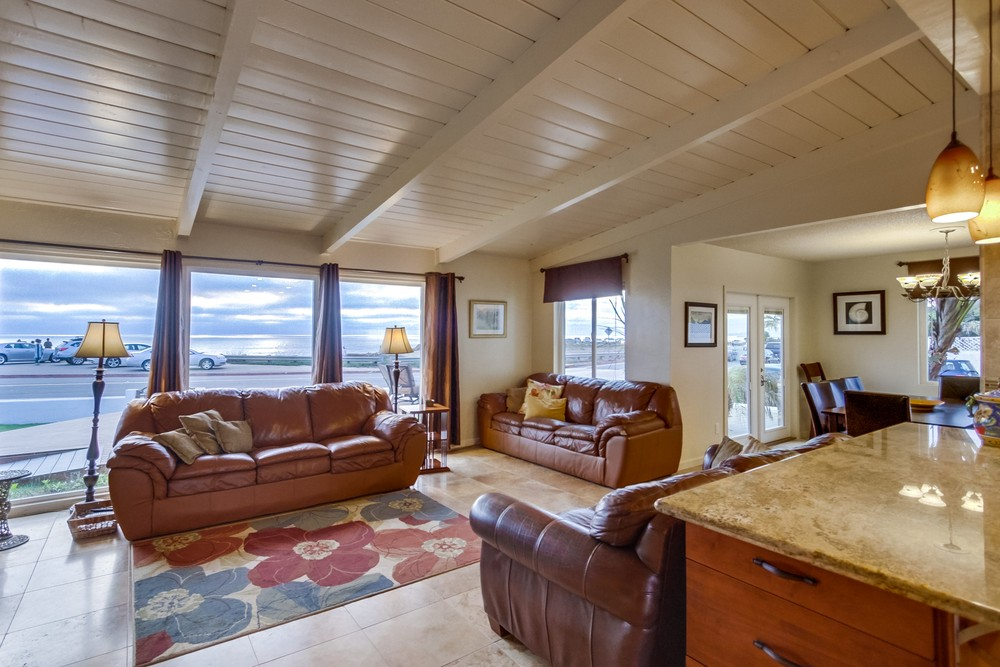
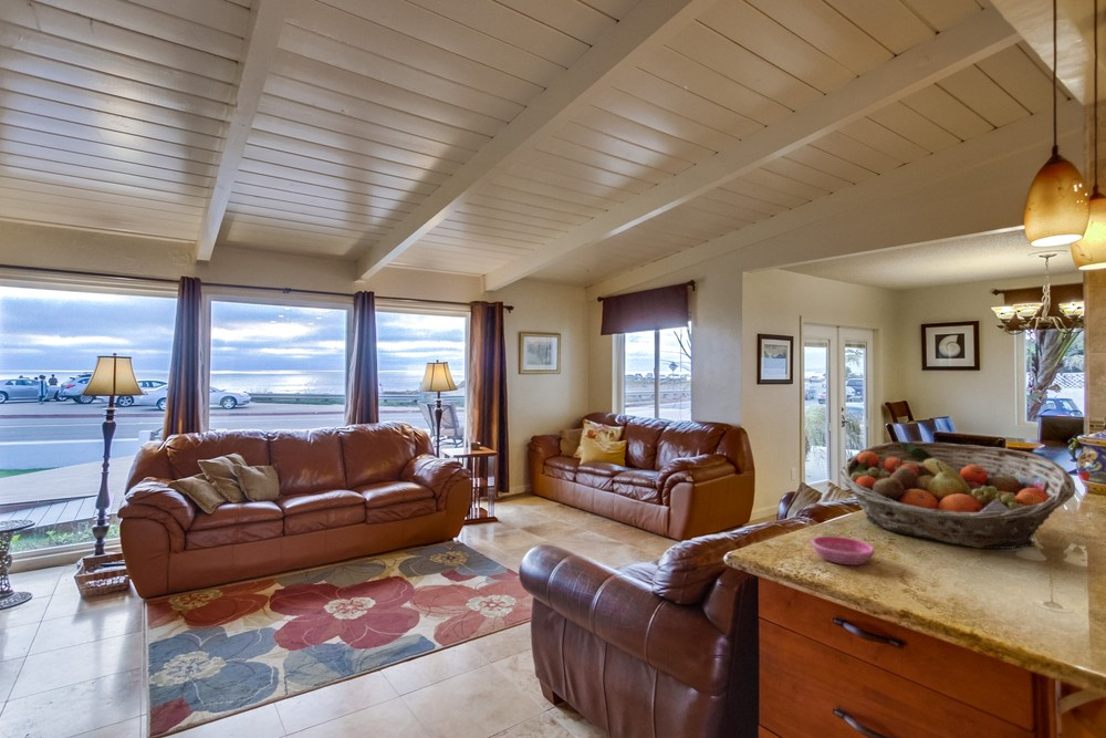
+ saucer (842, 550)
+ fruit basket (943, 488)
